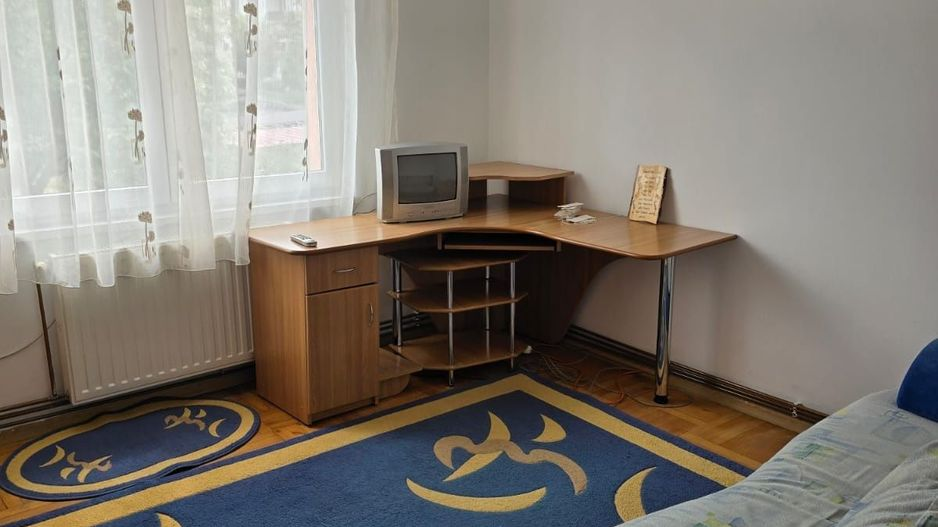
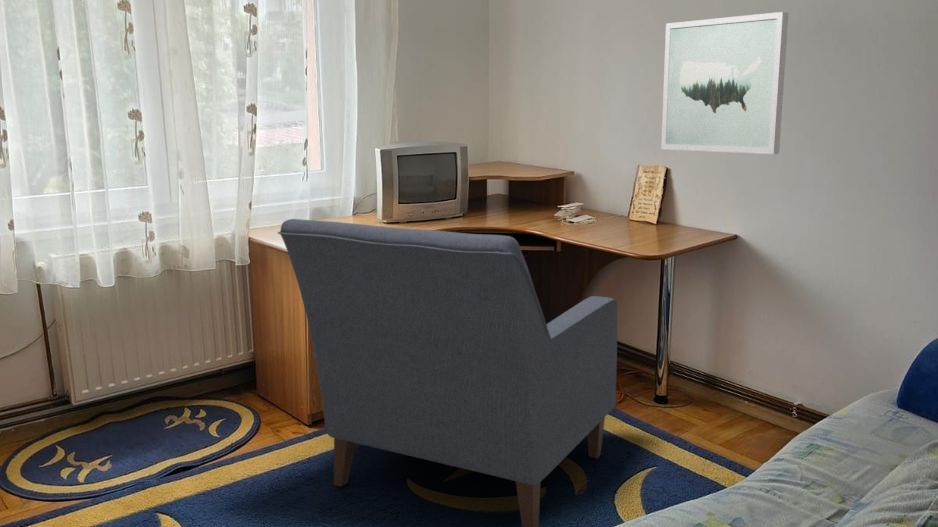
+ wall art (720, 85)
+ chair (463, 349)
